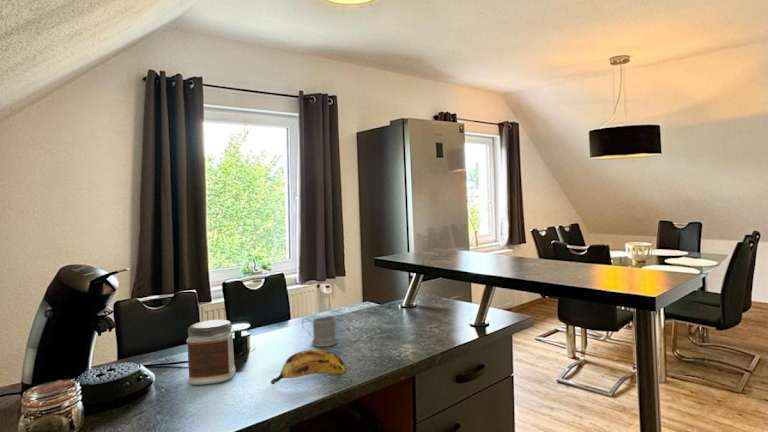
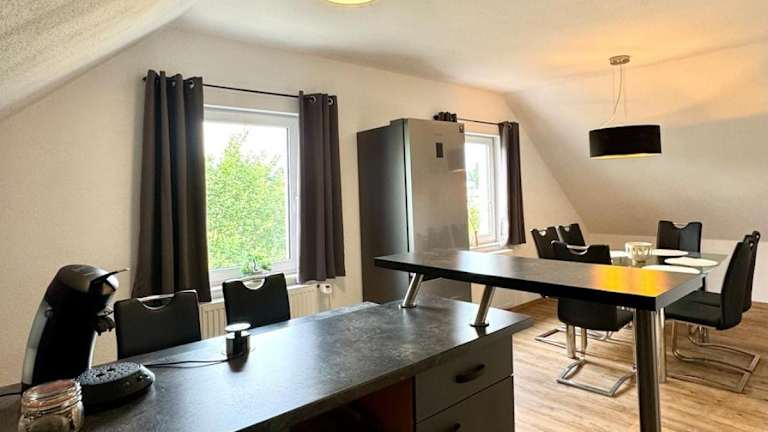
- banana (309, 365)
- mug (319, 330)
- jar (211, 350)
